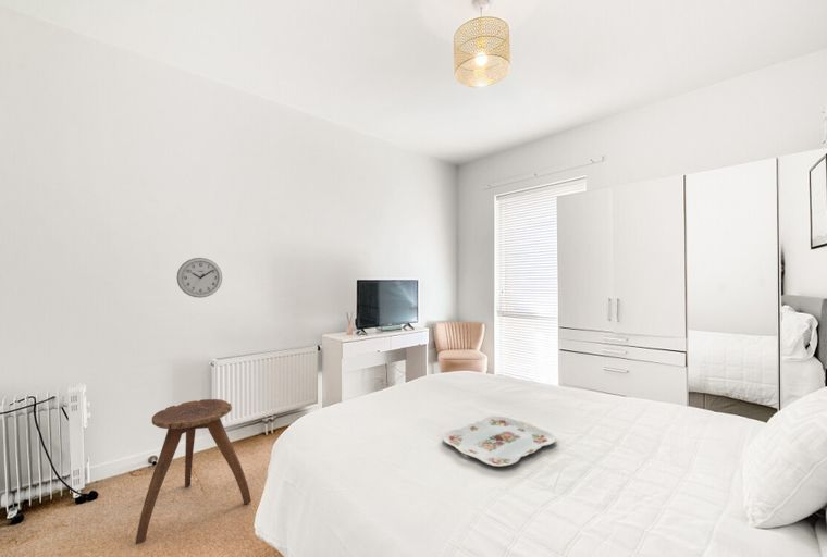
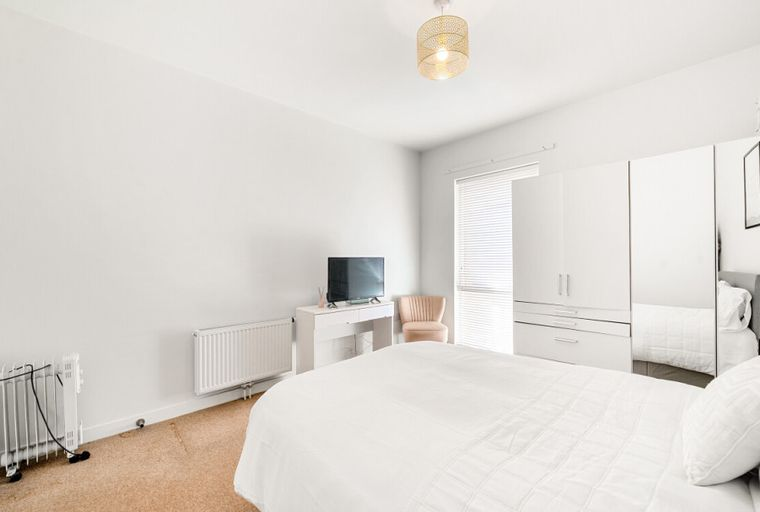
- stool (185, 461)
- wall clock (200, 277)
- serving tray (498, 438)
